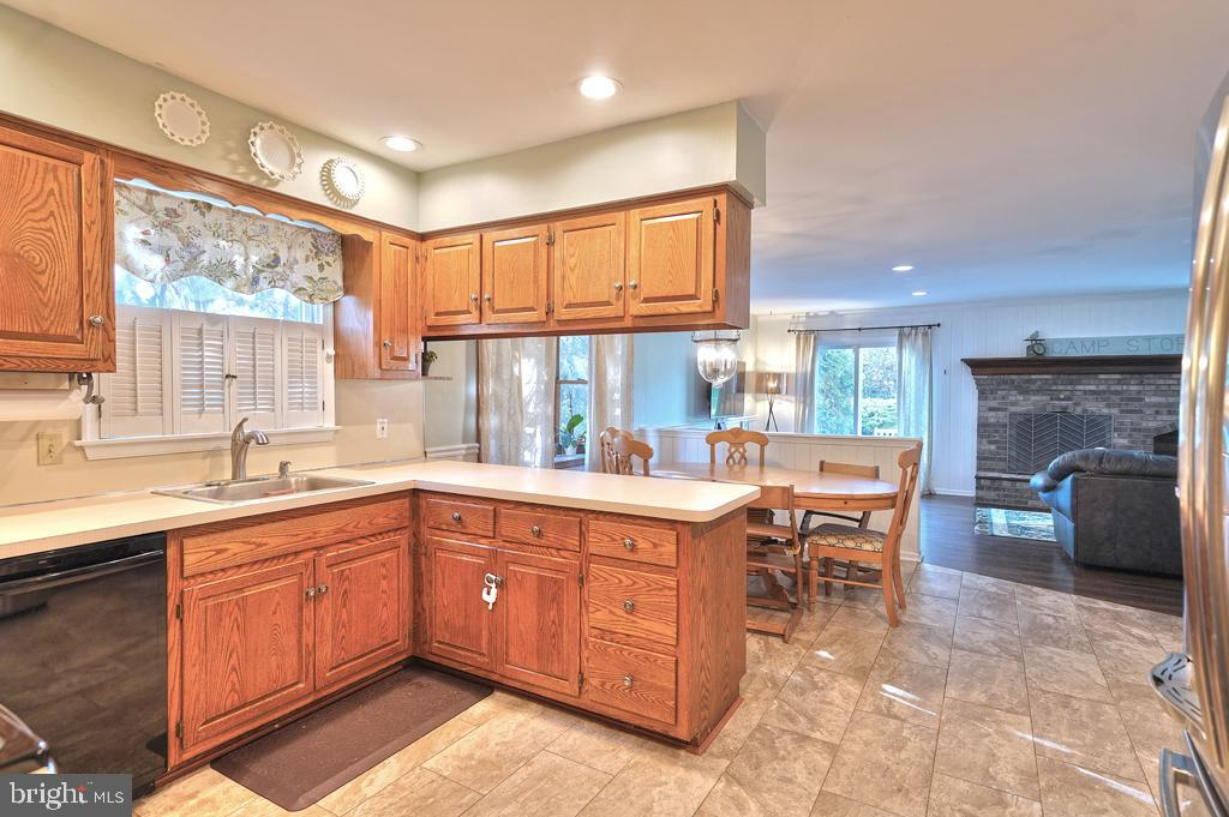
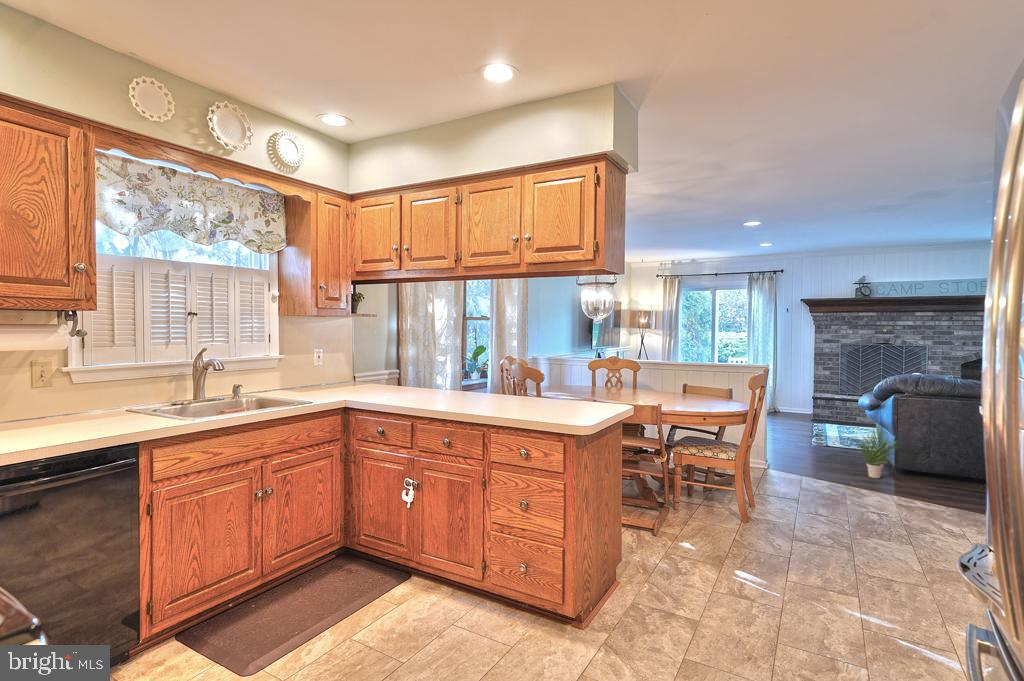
+ potted plant (875, 451)
